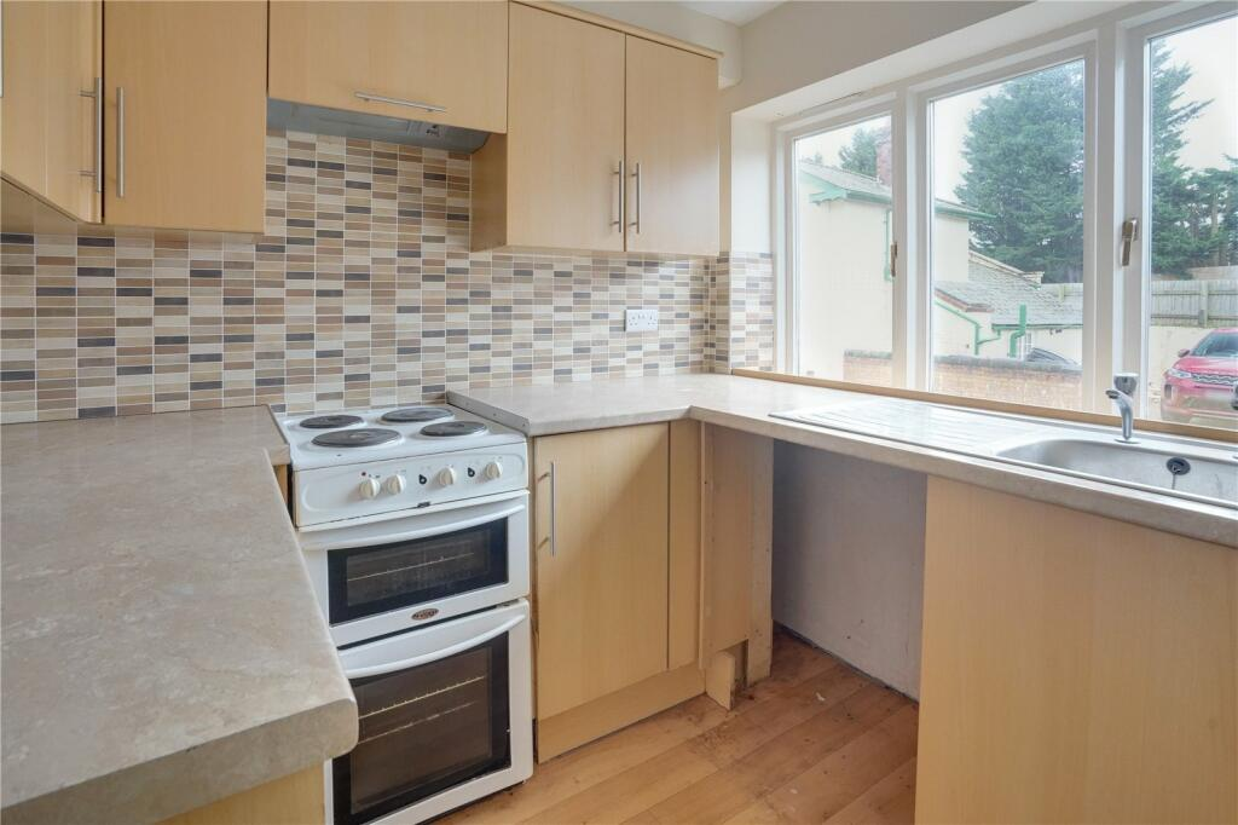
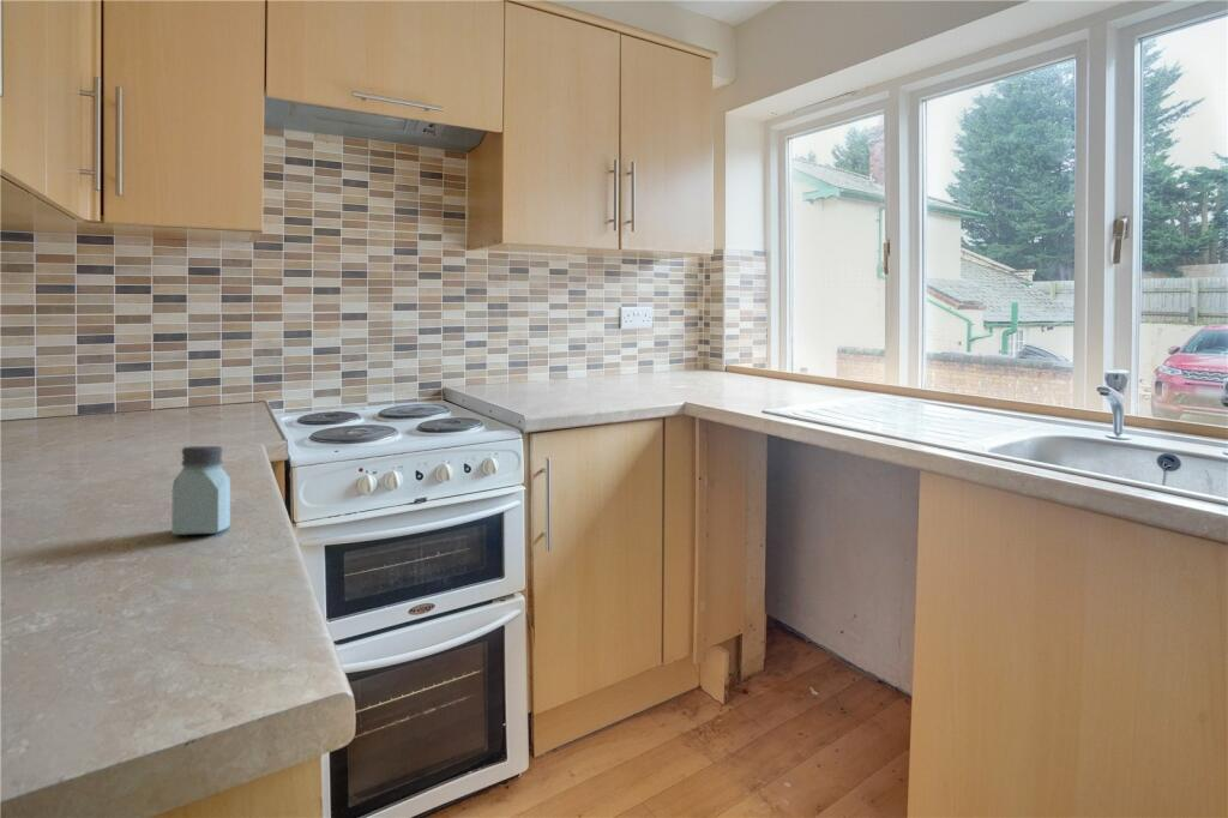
+ saltshaker (201, 488)
